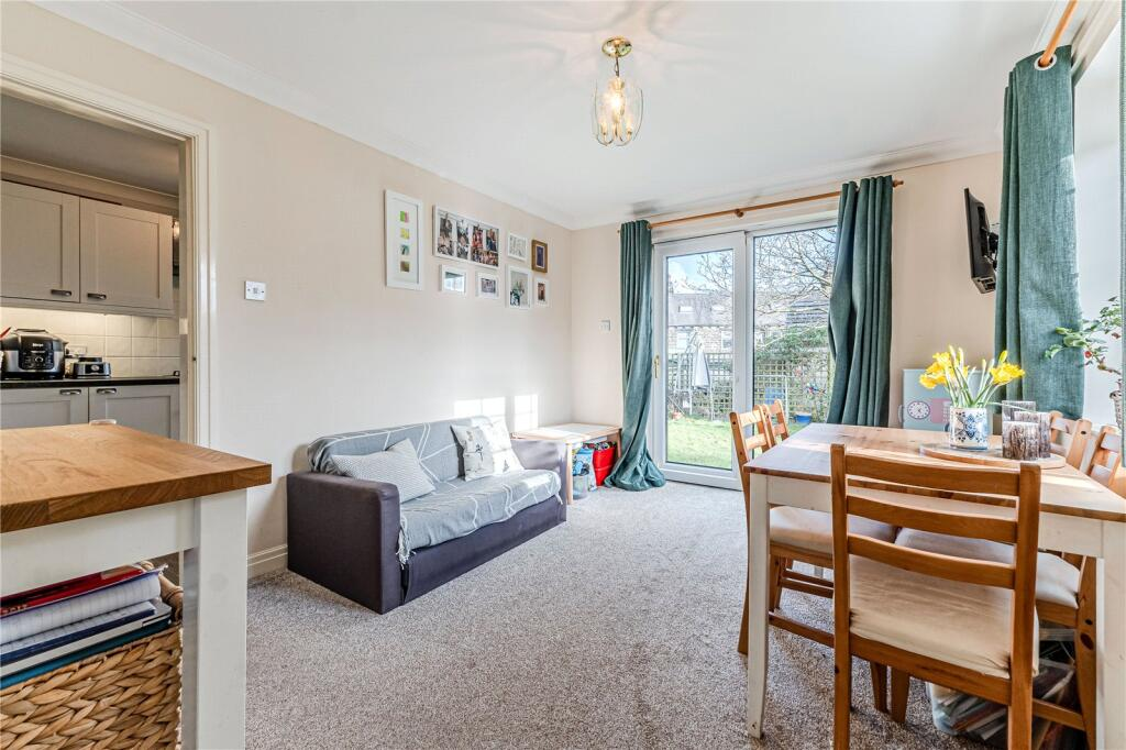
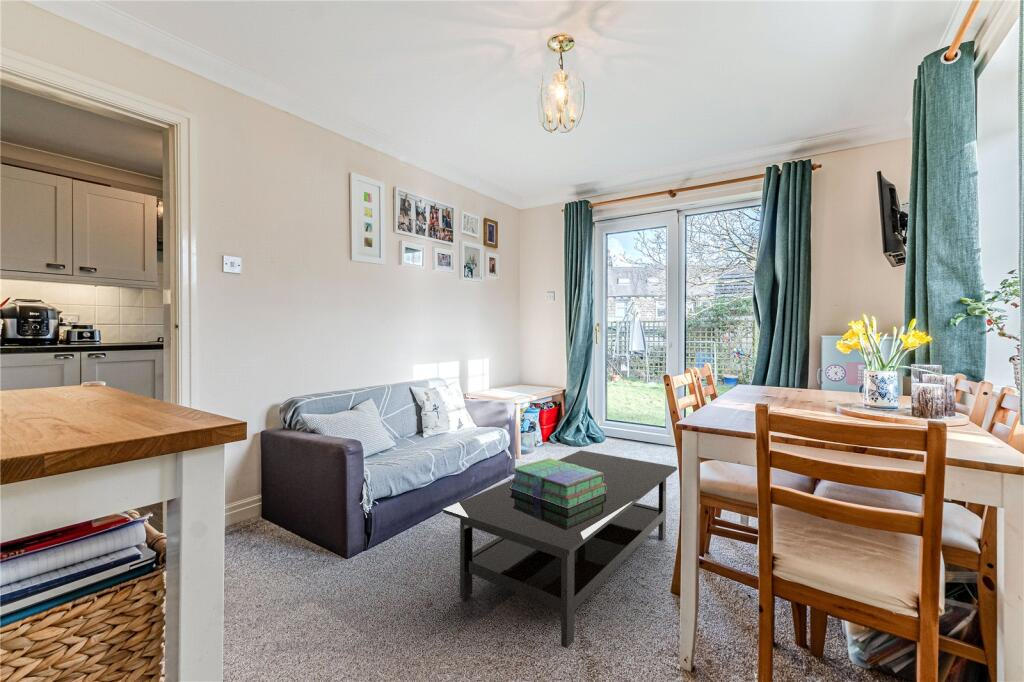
+ coffee table (576, 524)
+ stack of books (557, 479)
